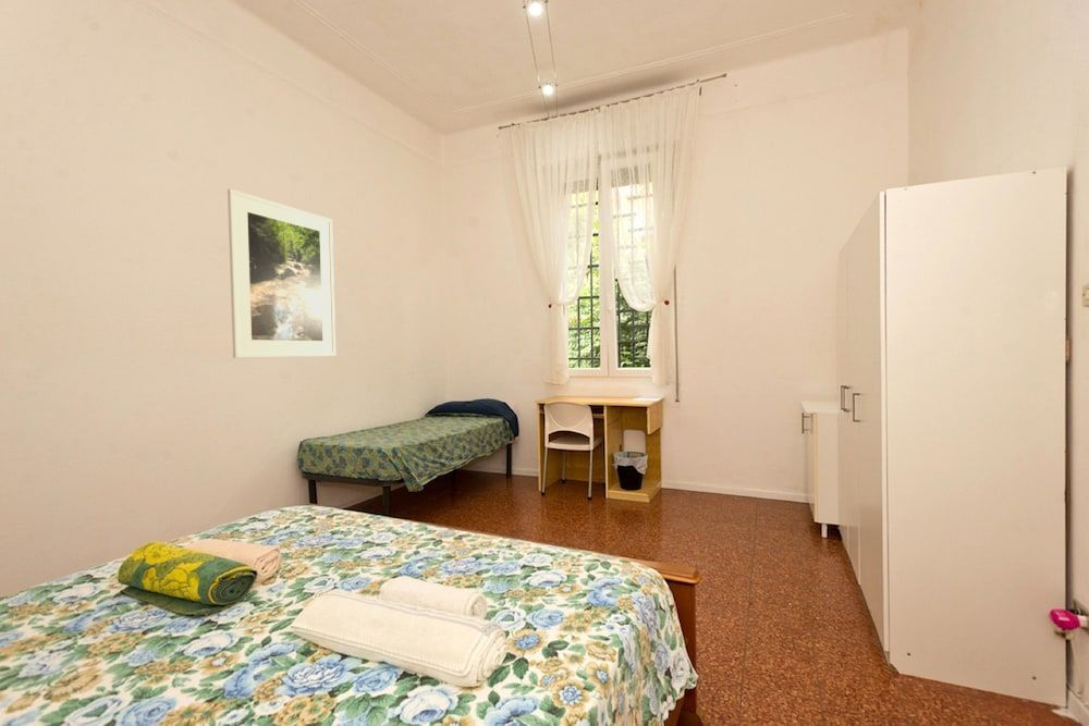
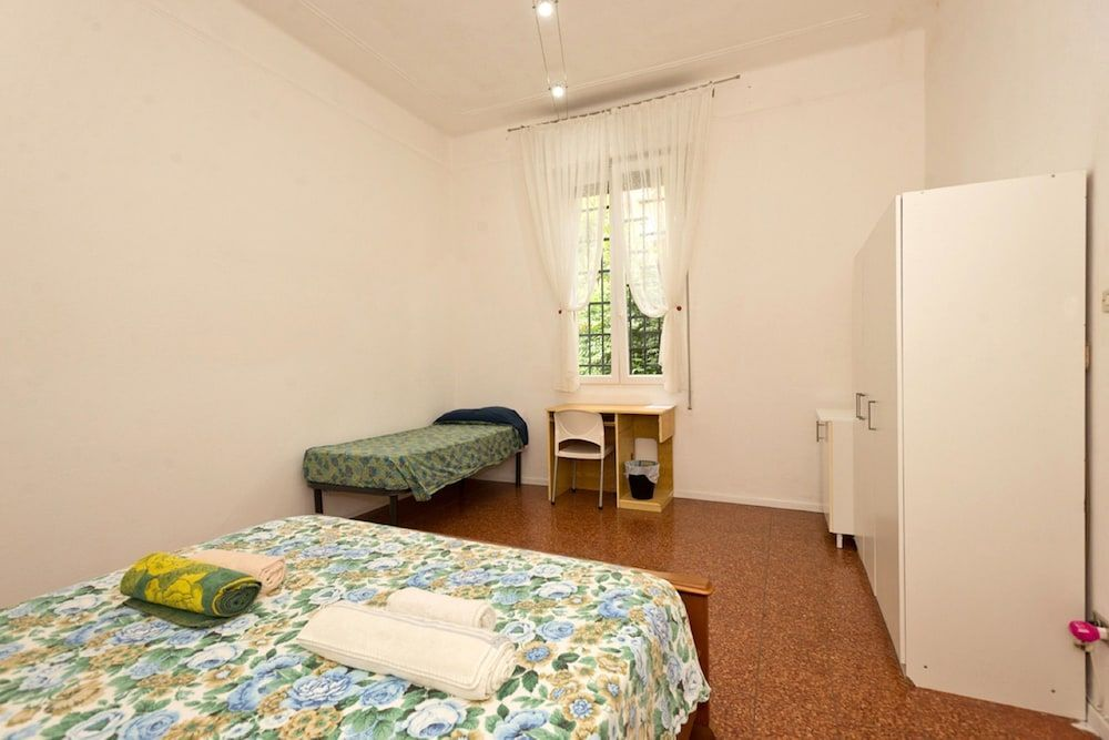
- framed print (287, 281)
